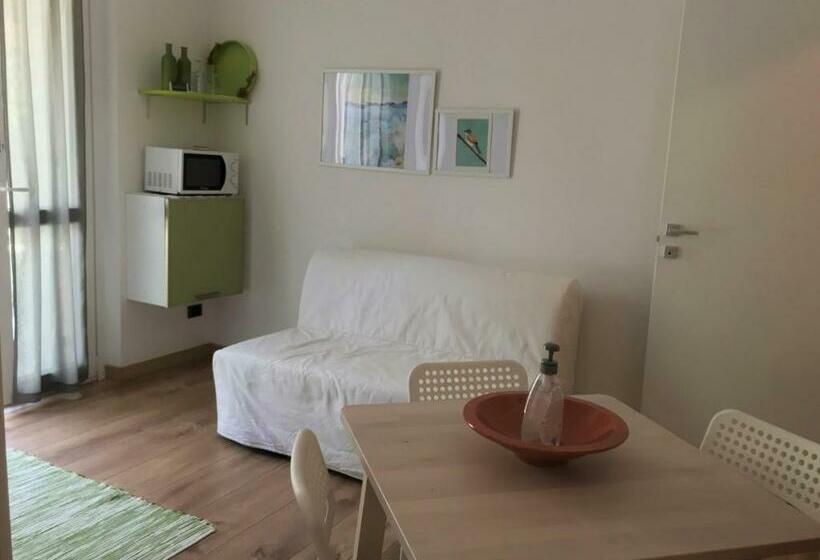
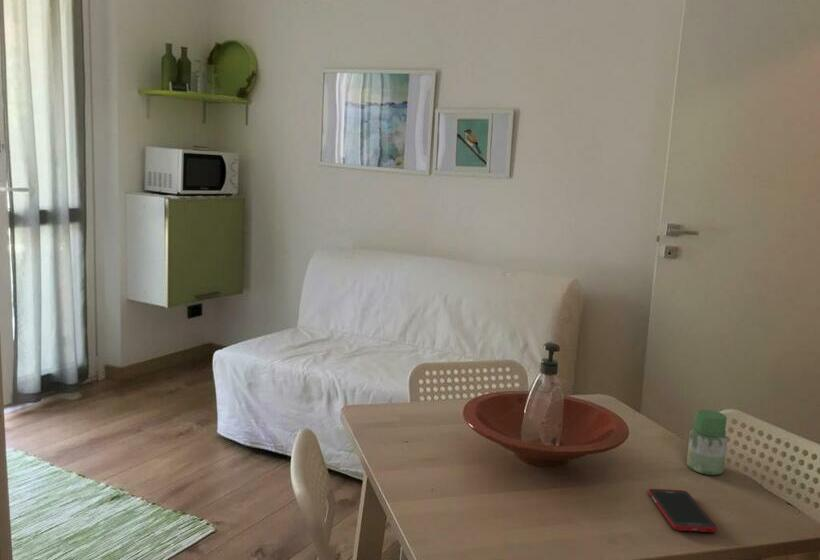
+ jar (707, 441)
+ cell phone (680, 509)
